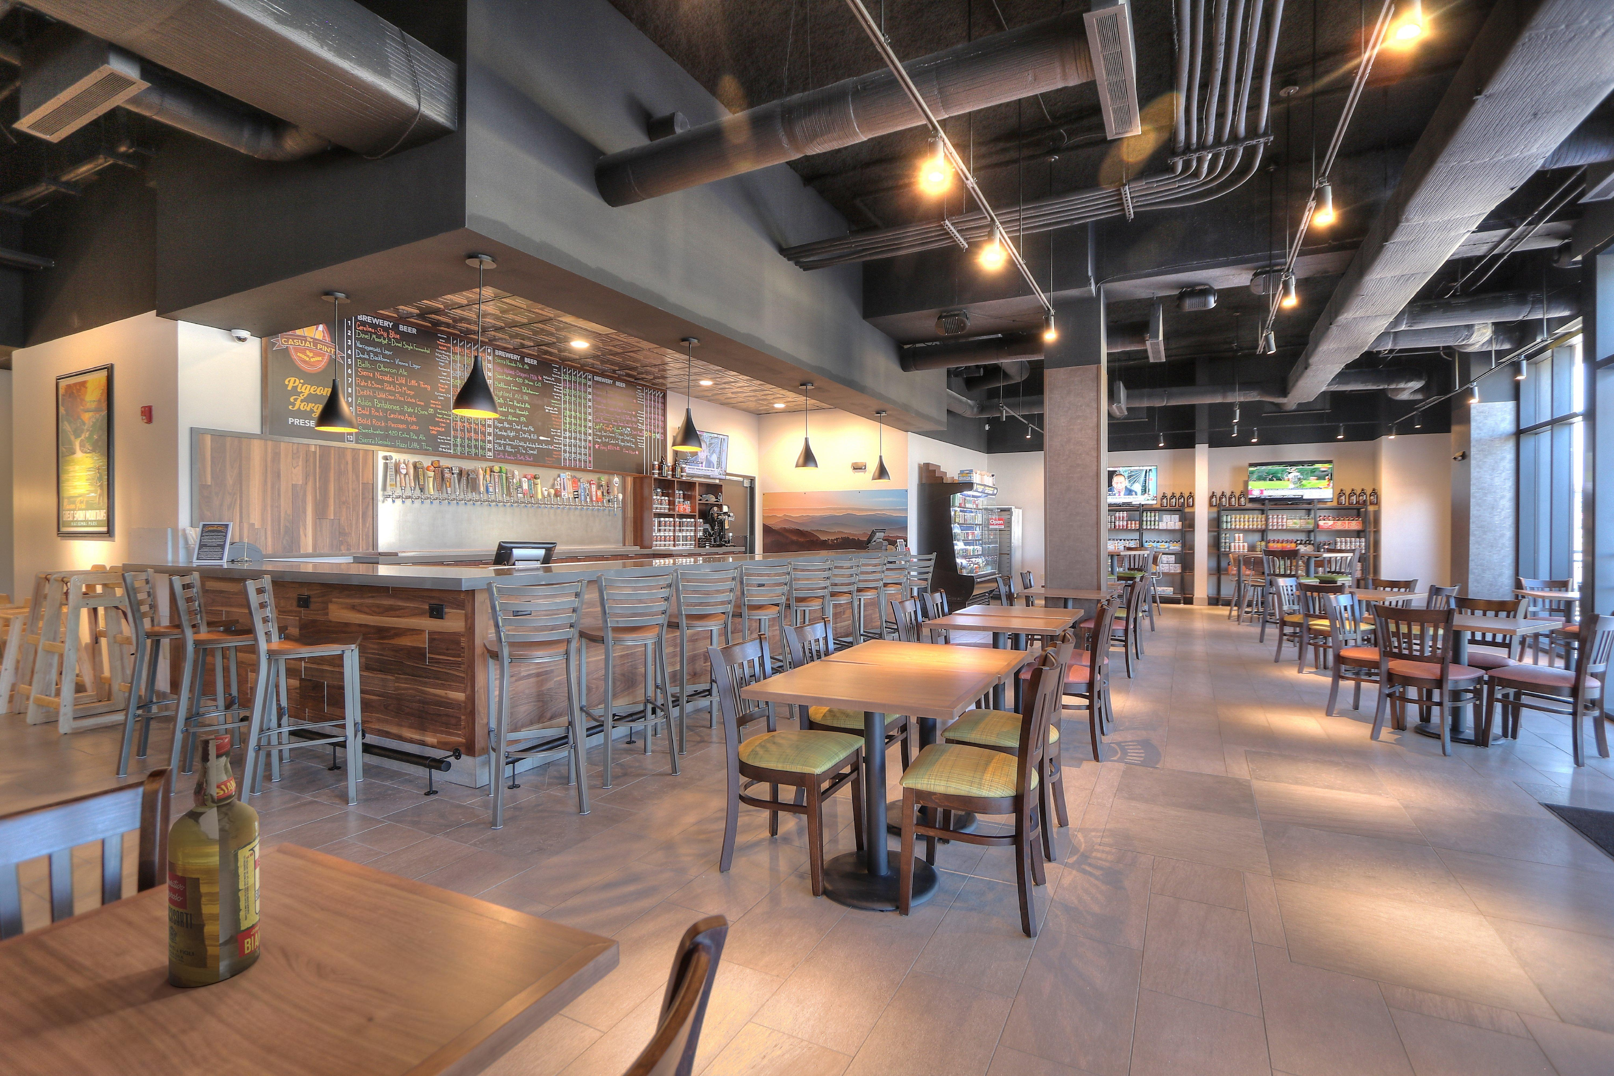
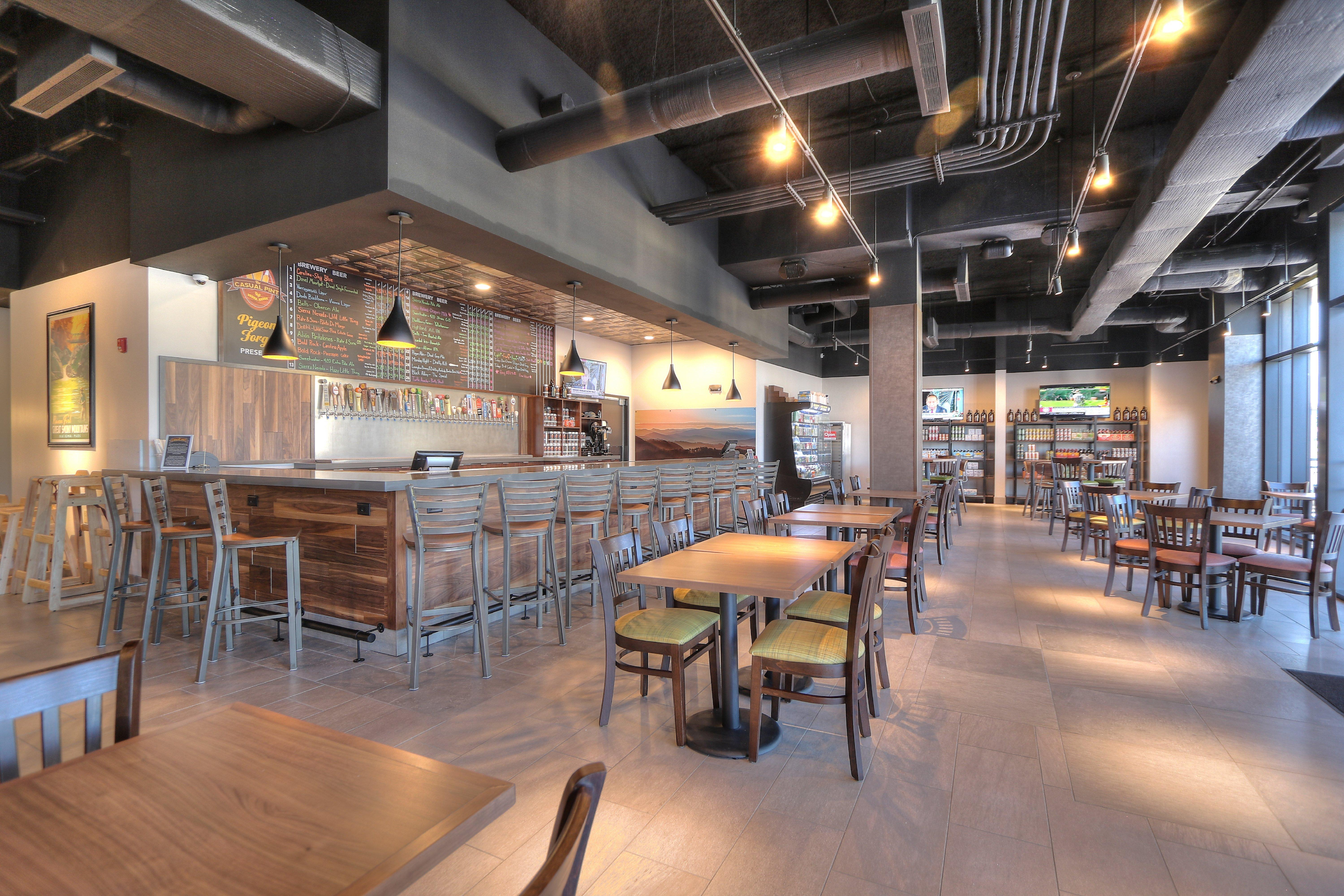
- liquor bottle (215, 851)
